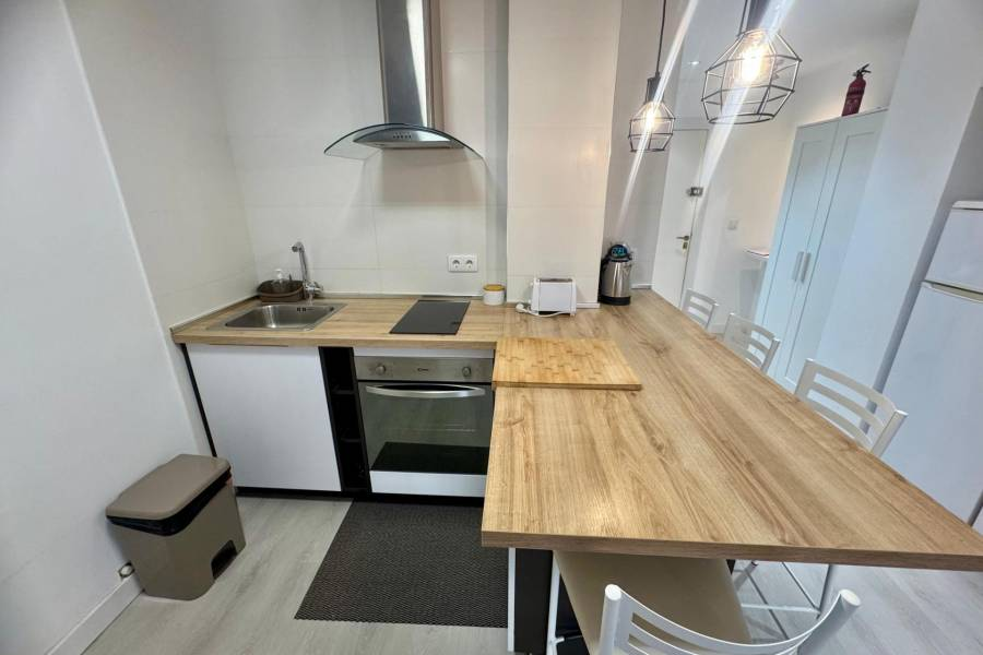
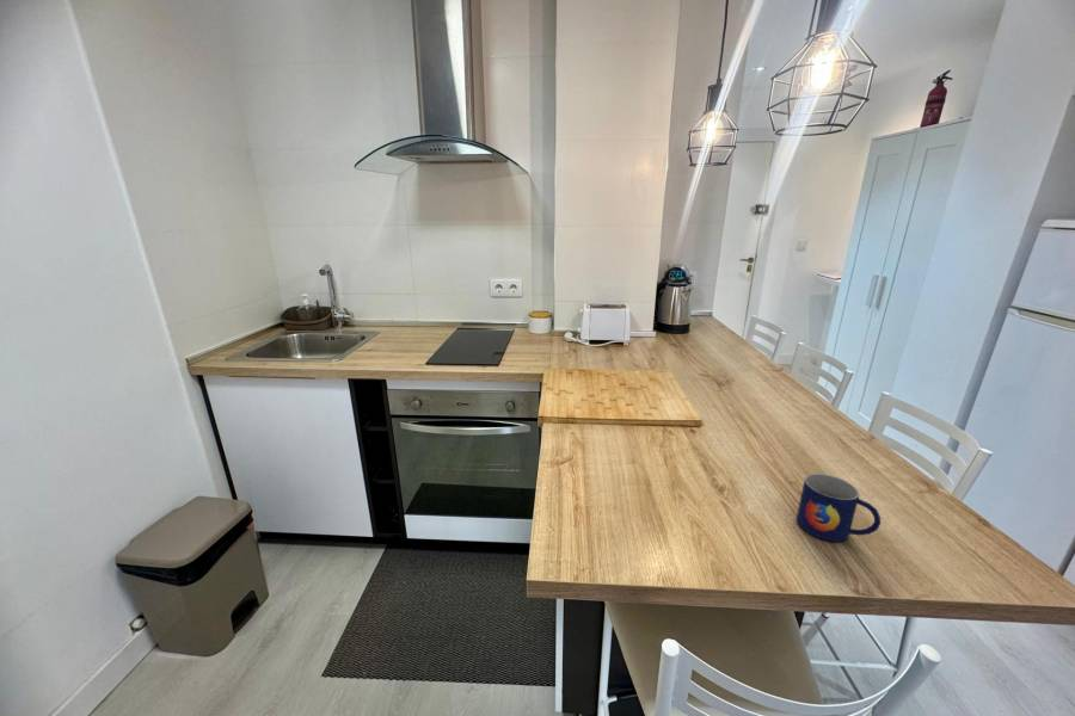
+ mug (837, 511)
